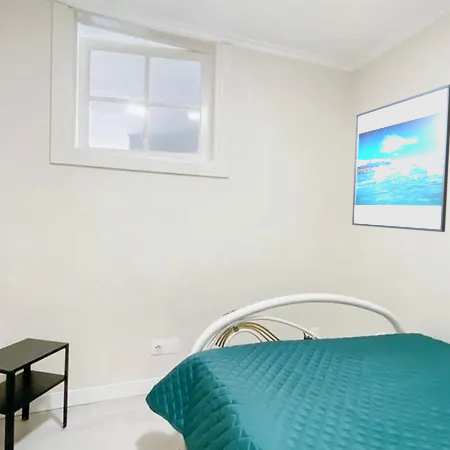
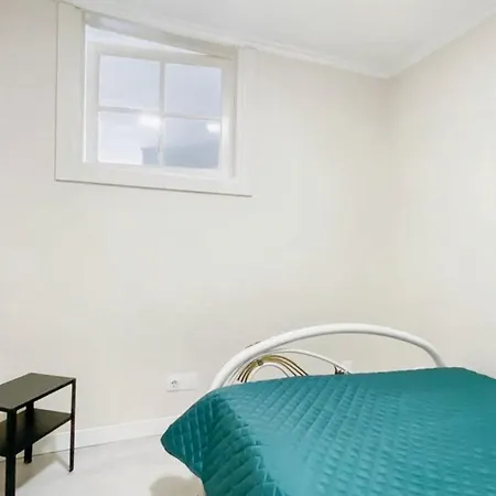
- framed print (394, 165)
